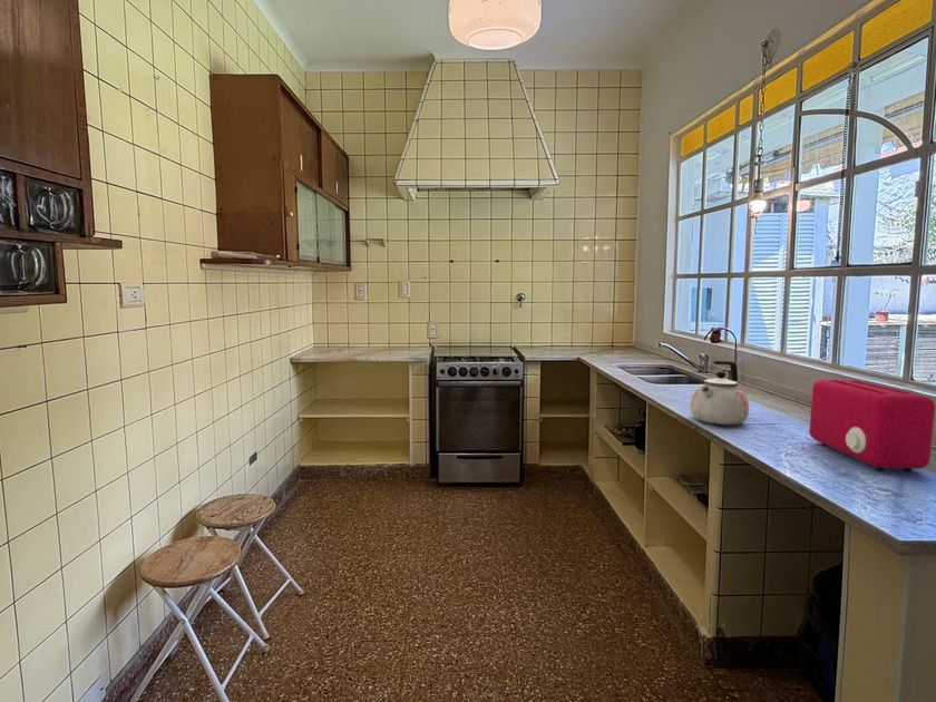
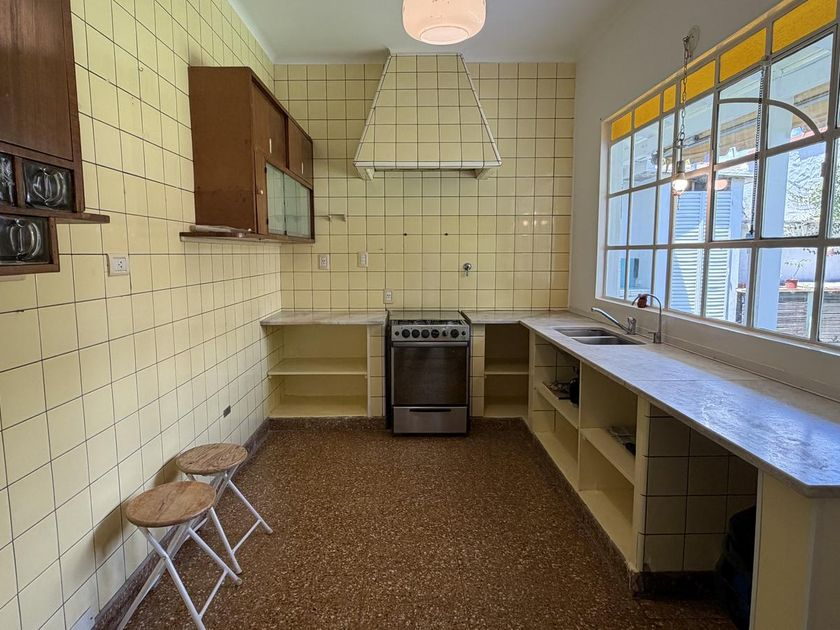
- kettle (720, 391)
- toaster (862, 421)
